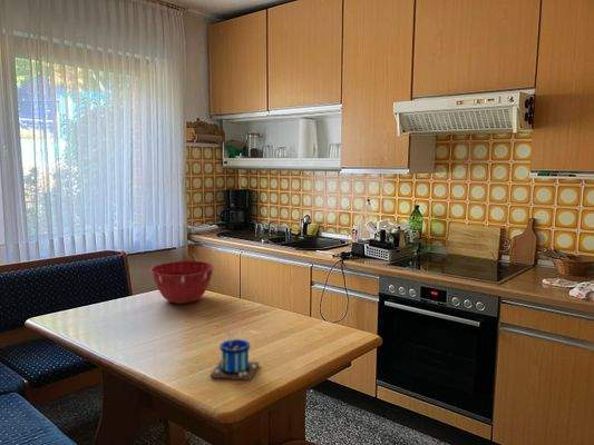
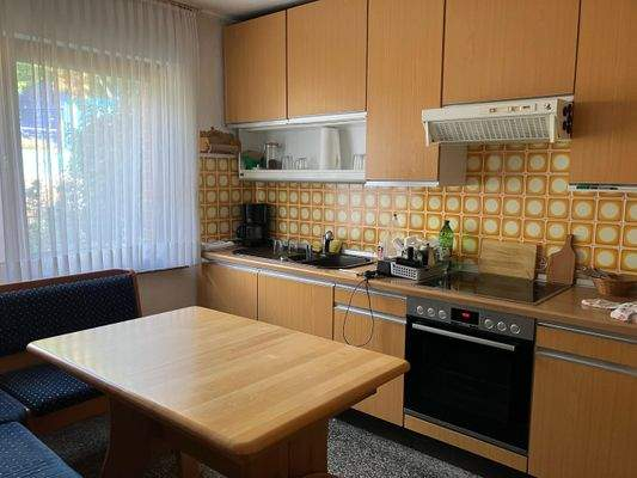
- mixing bowl (183, 283)
- mug (234, 343)
